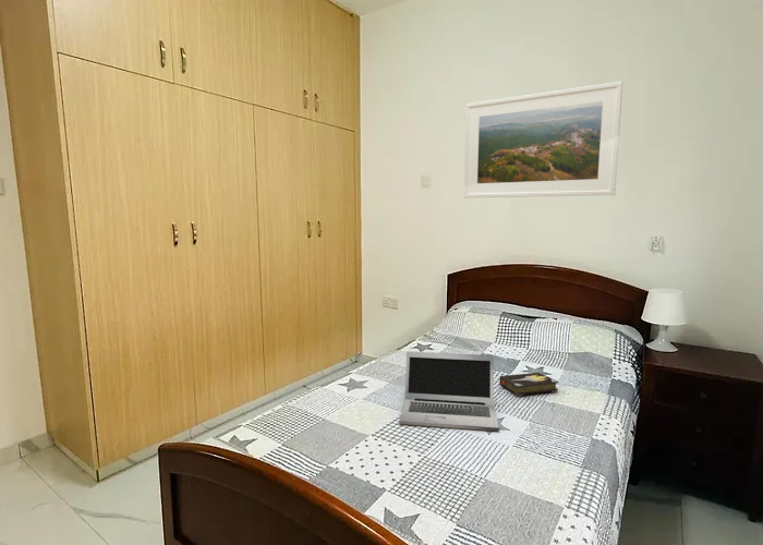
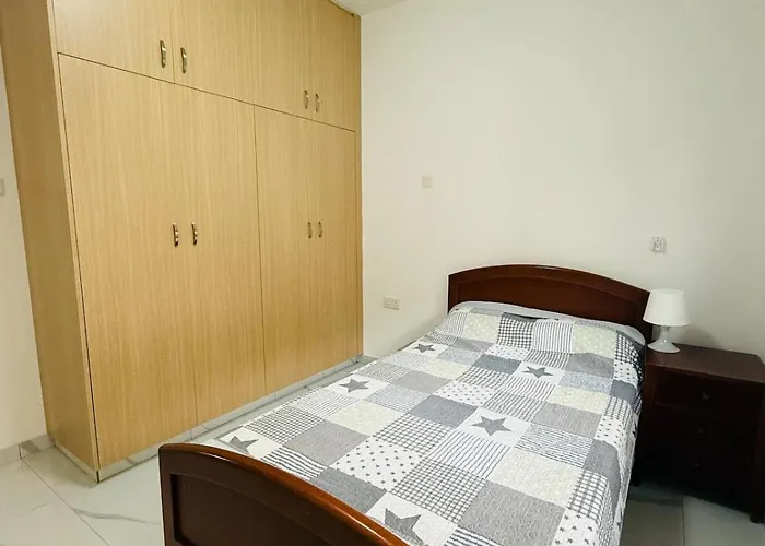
- hardback book (528, 382)
- laptop (448, 388)
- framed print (534, 145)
